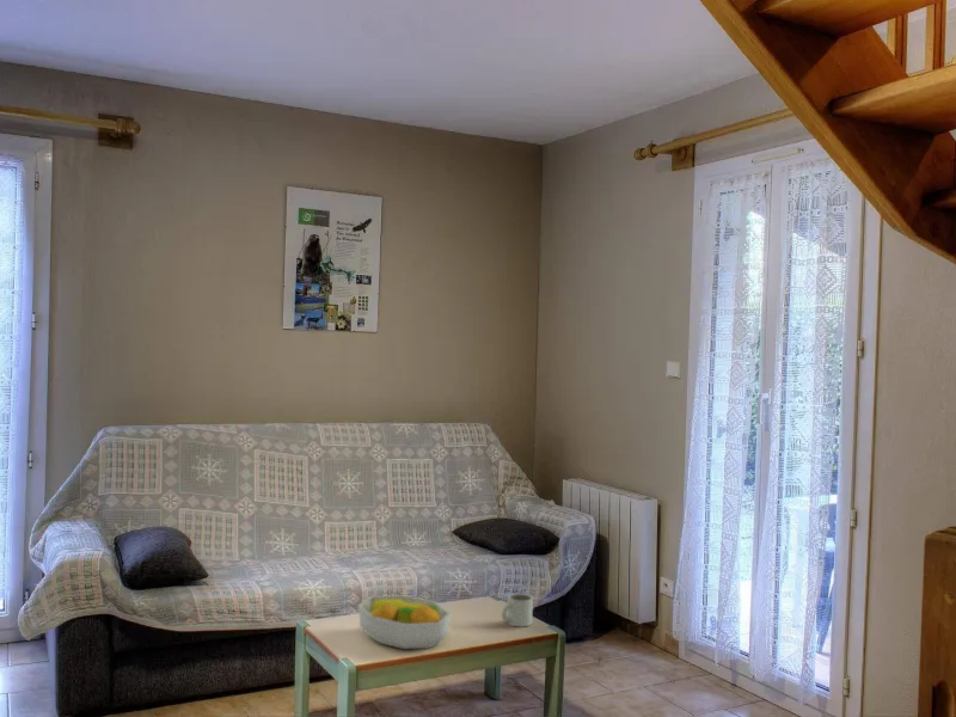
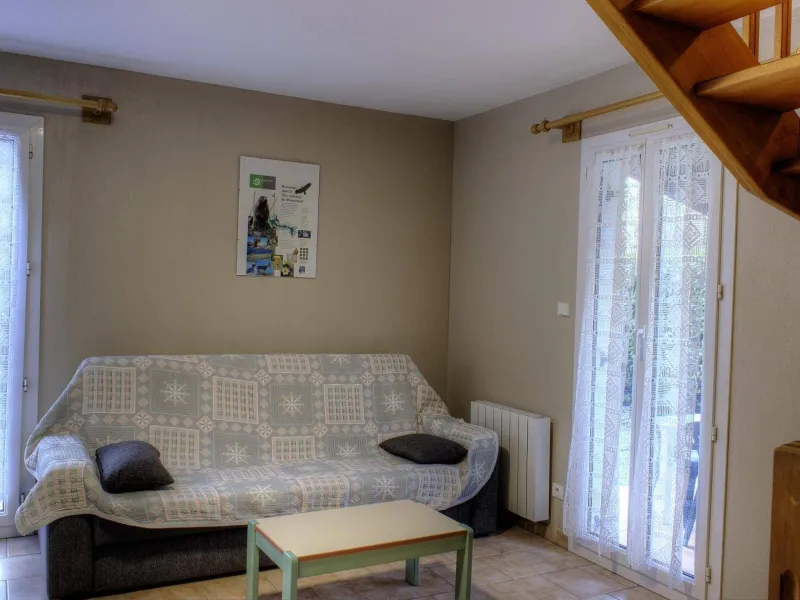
- fruit bowl (404, 617)
- mug (515, 611)
